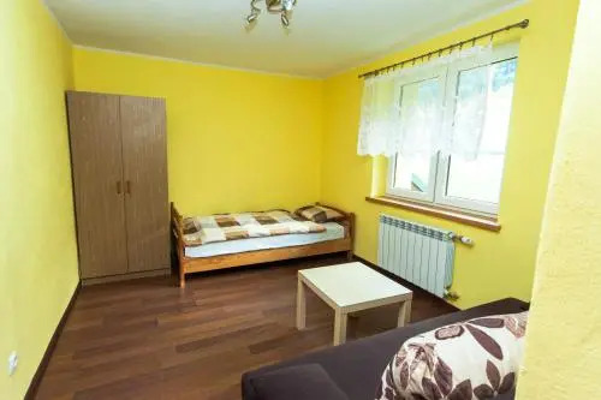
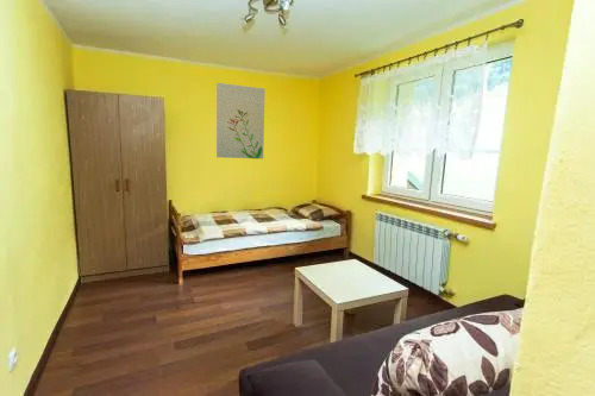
+ wall art (240, 122)
